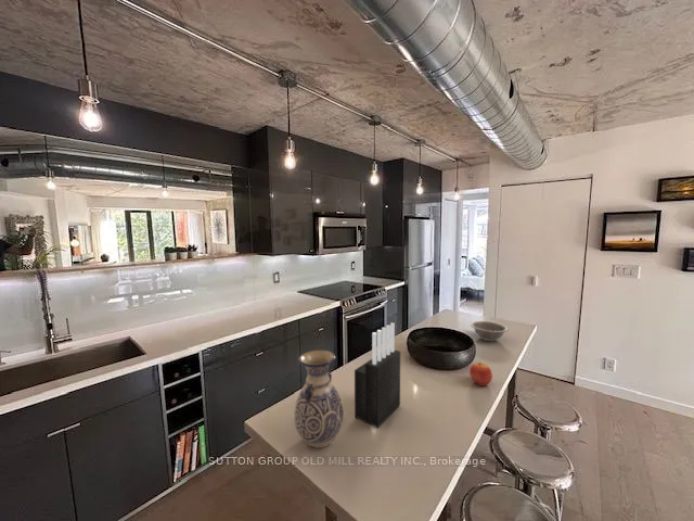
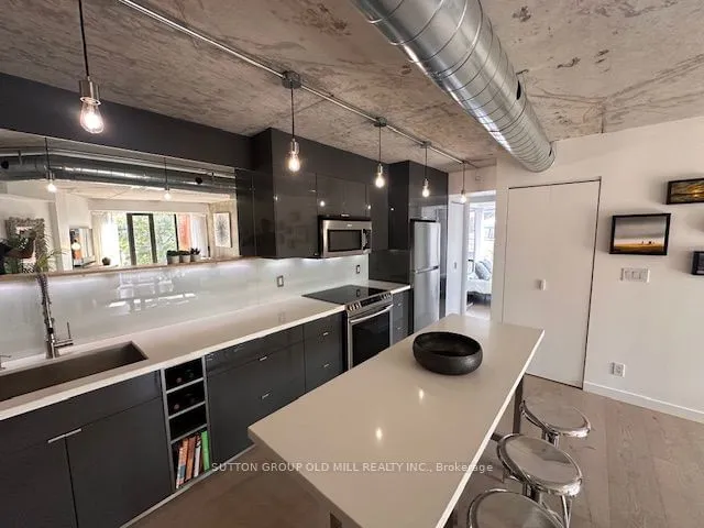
- apple (480, 371)
- vase (318, 397)
- decorative bowl (488, 332)
- knife block (375, 368)
